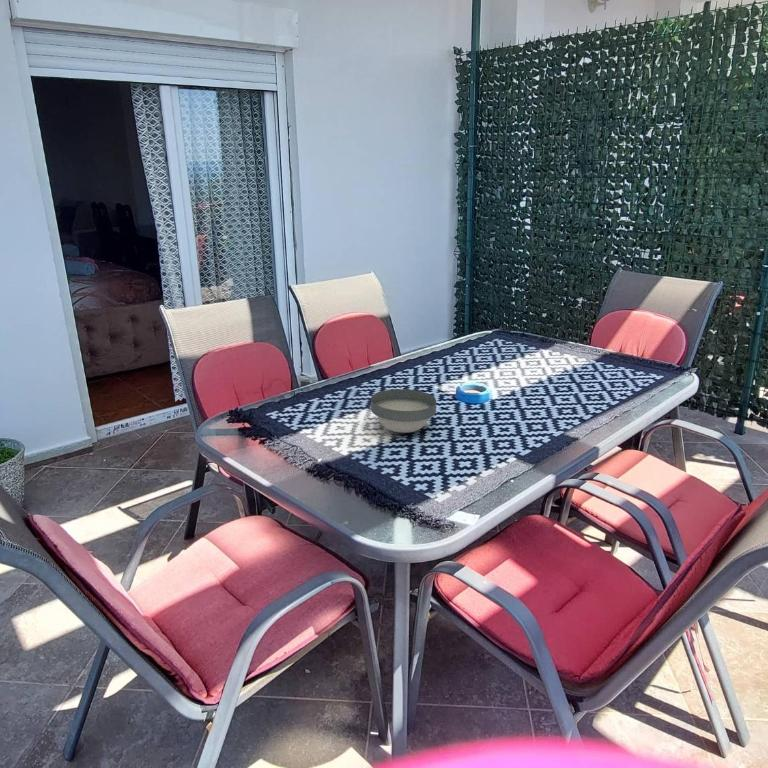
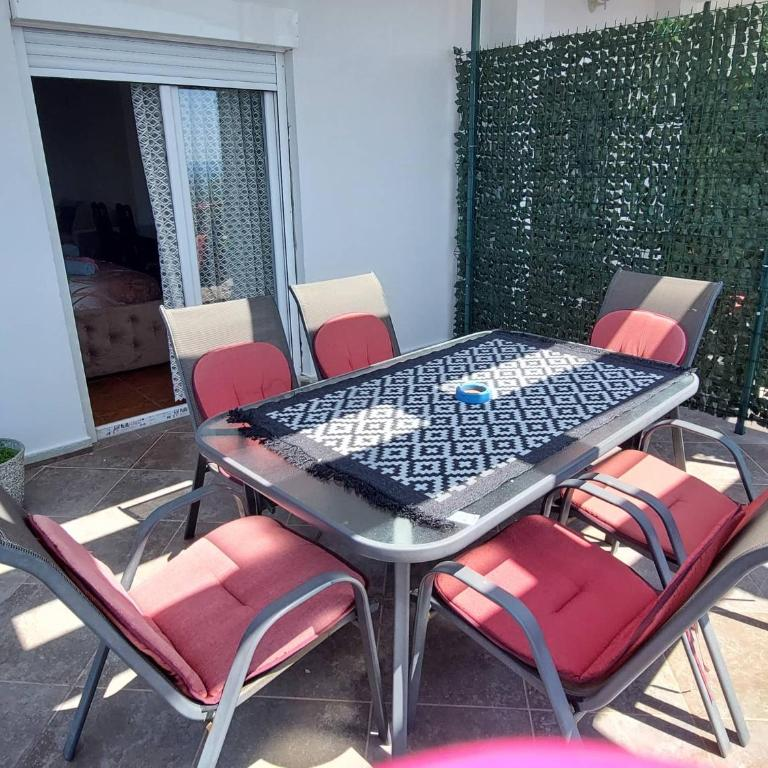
- bowl (403, 413)
